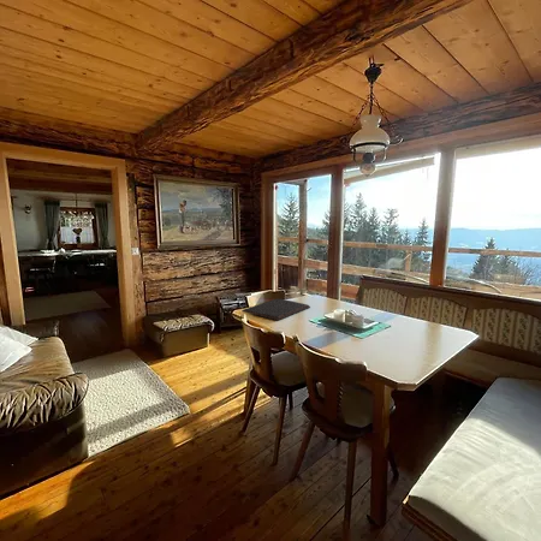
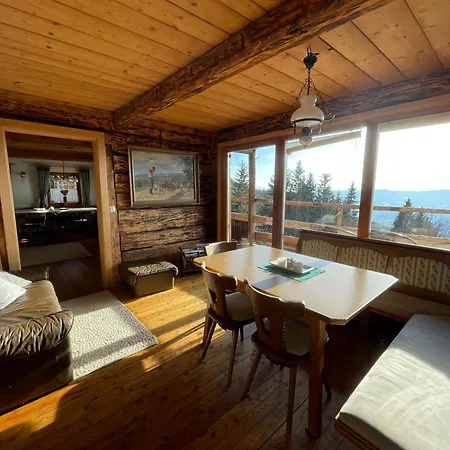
- cutting board (277, 308)
